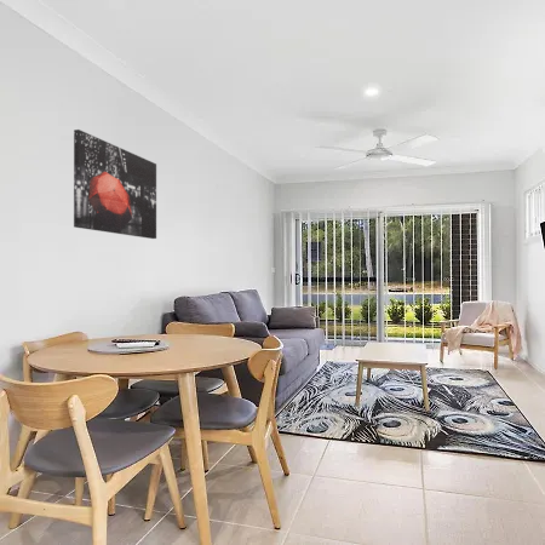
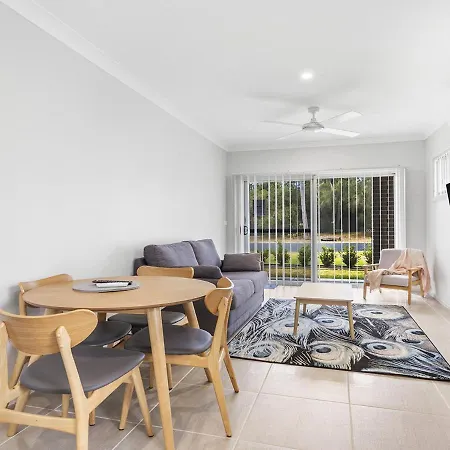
- wall art (120, 190)
